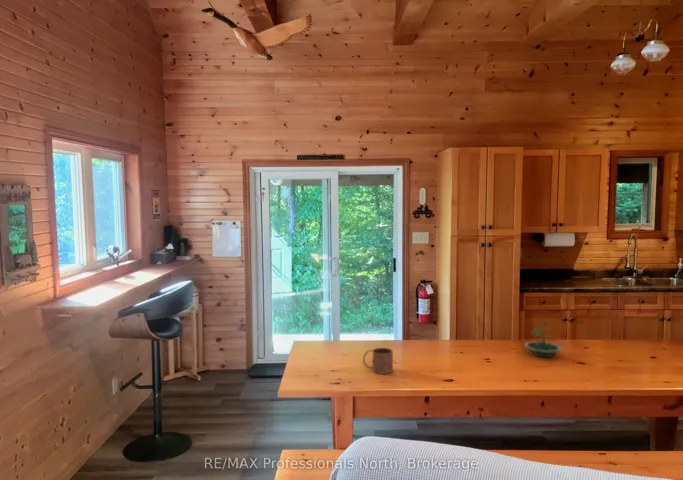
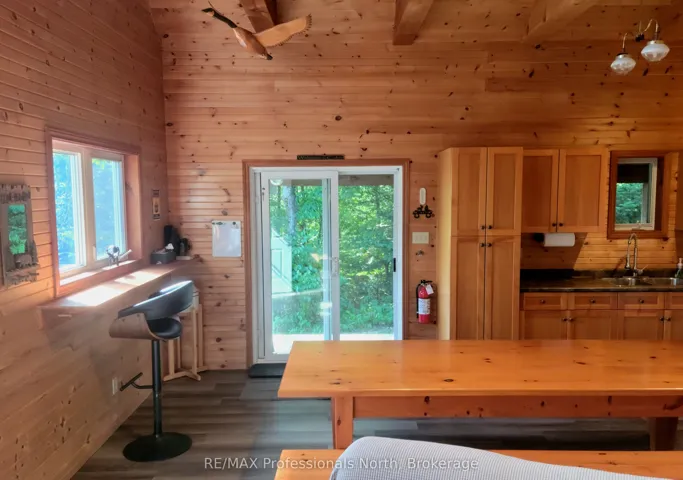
- terrarium (543, 327)
- mug (377, 360)
